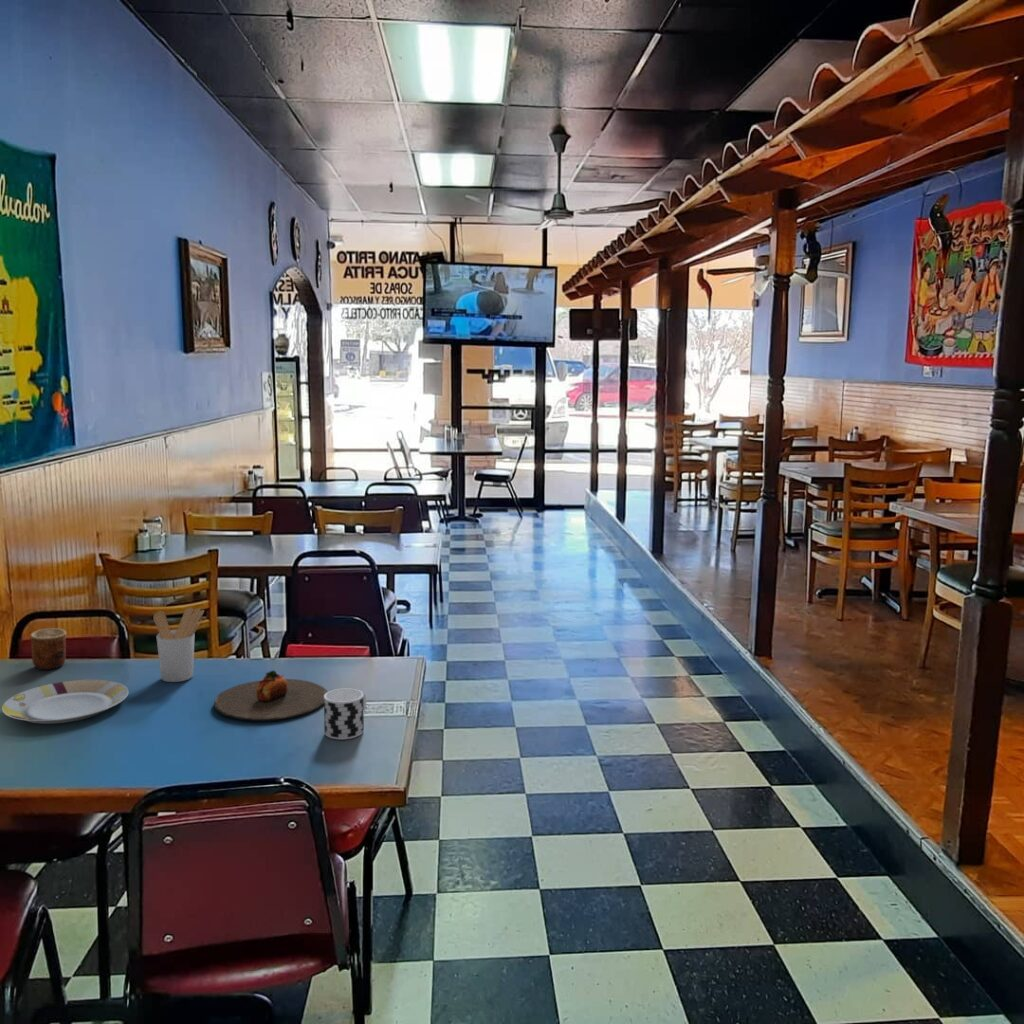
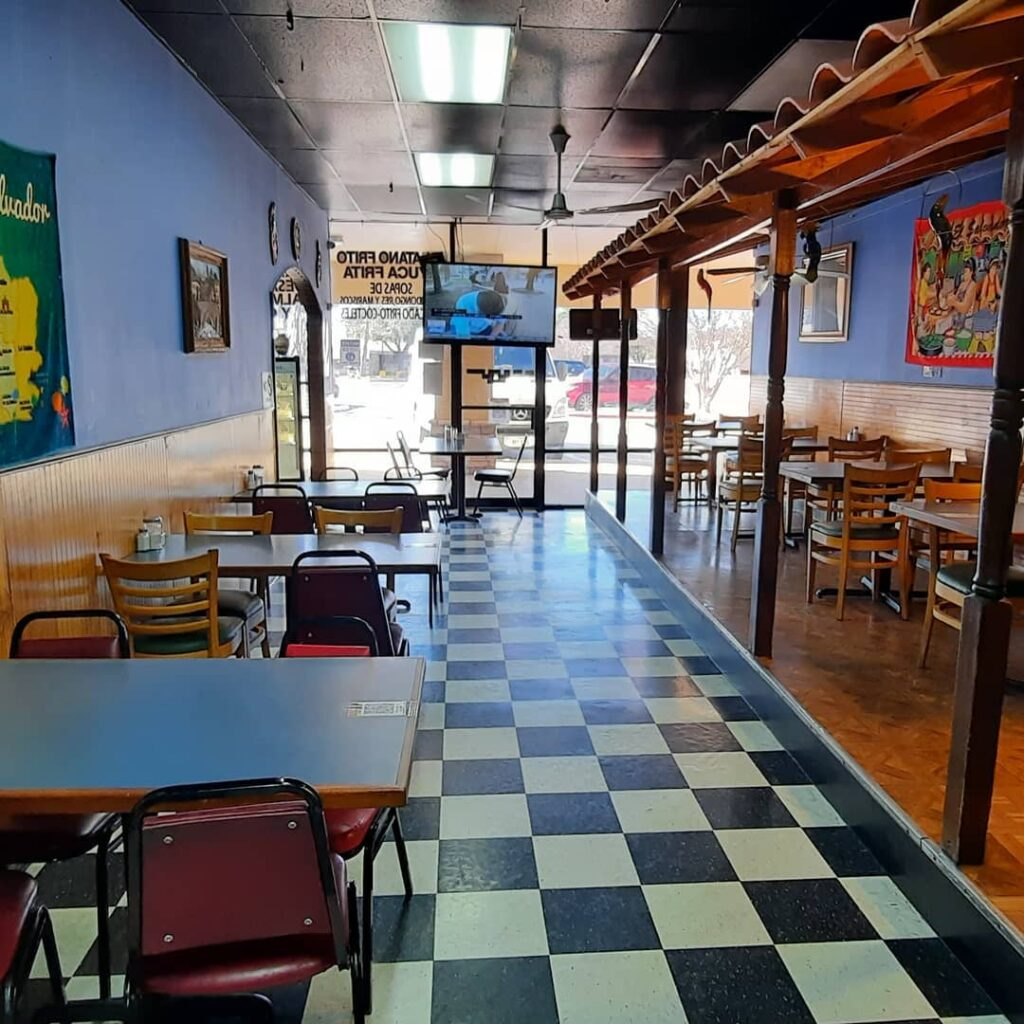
- plate (272, 685)
- utensil holder (182, 642)
- cup (348, 711)
- plate (67, 703)
- cup (49, 649)
